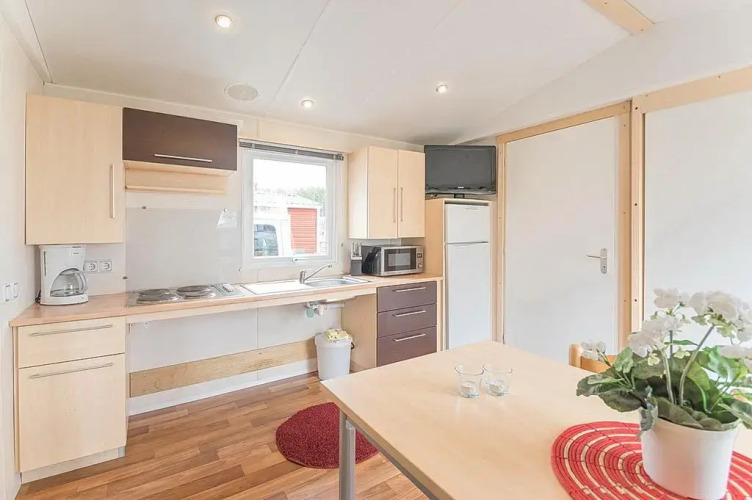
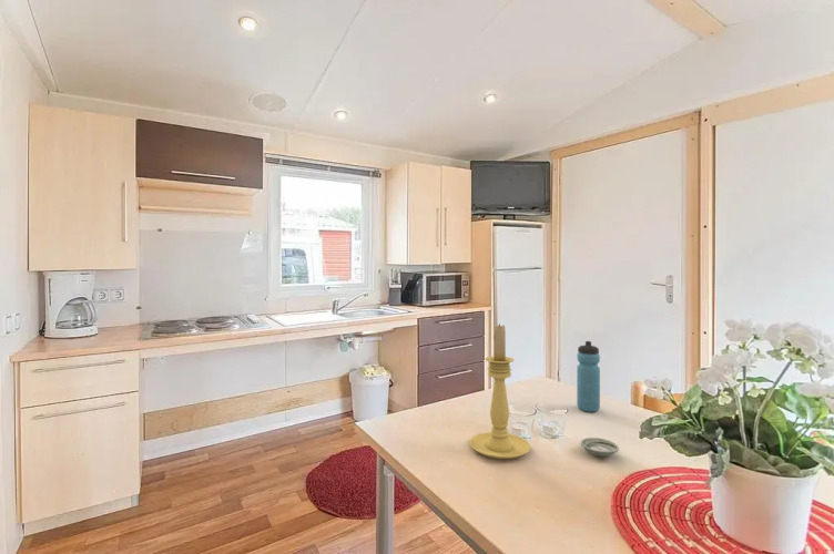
+ saucer (599, 448)
+ water bottle (588, 375)
+ candle holder (499, 384)
